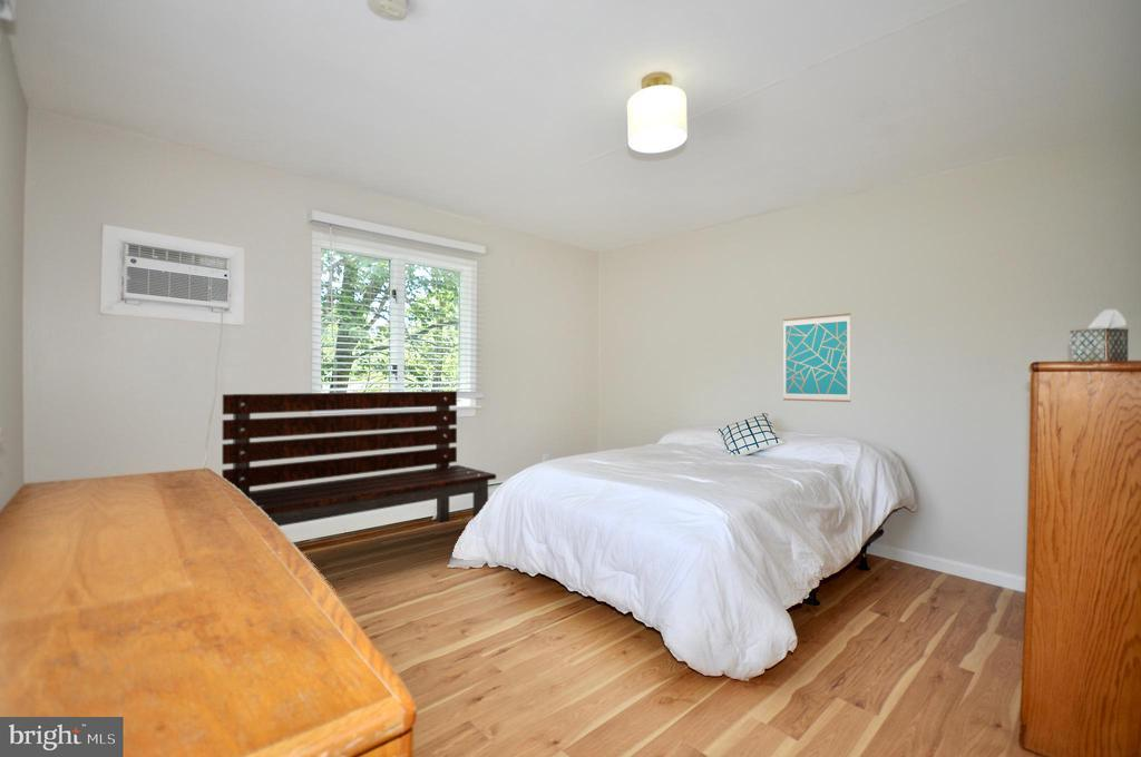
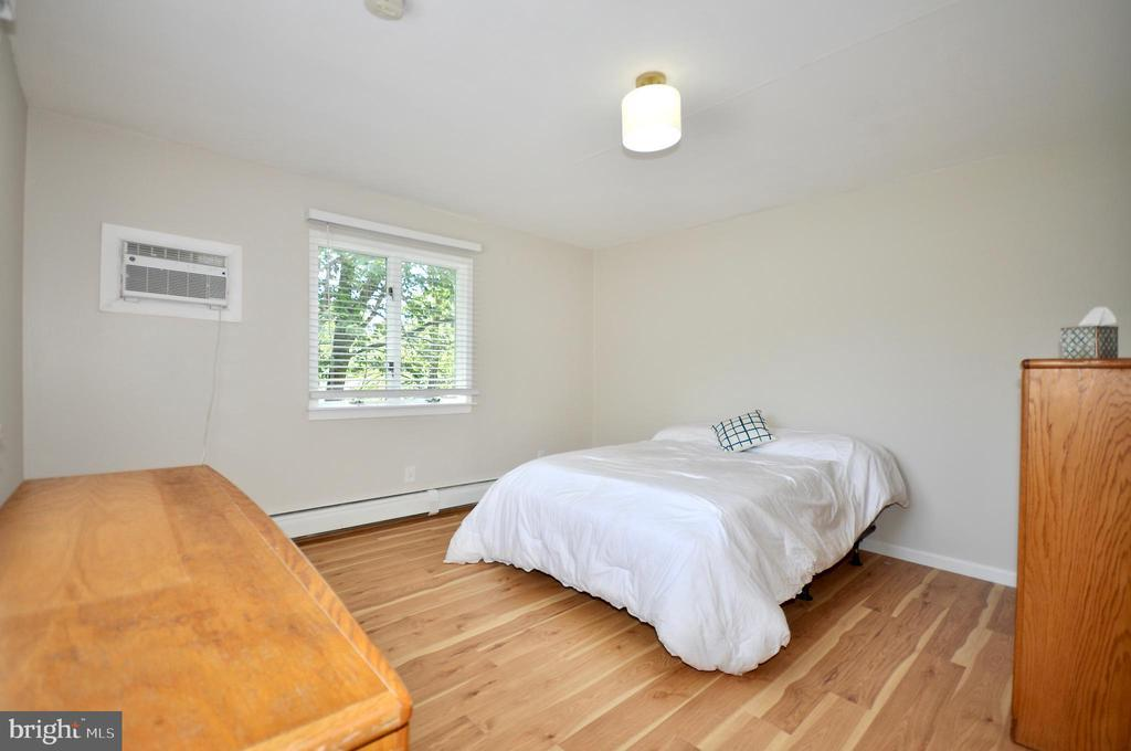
- wall art (815, 358)
- bench (370, 471)
